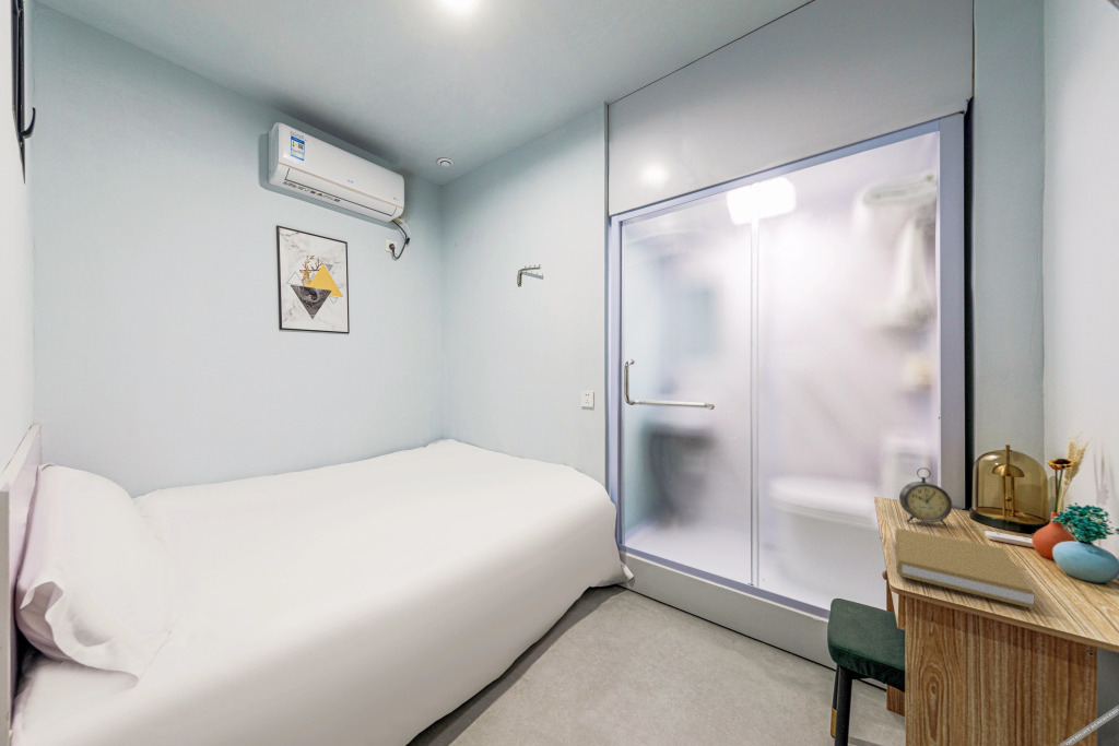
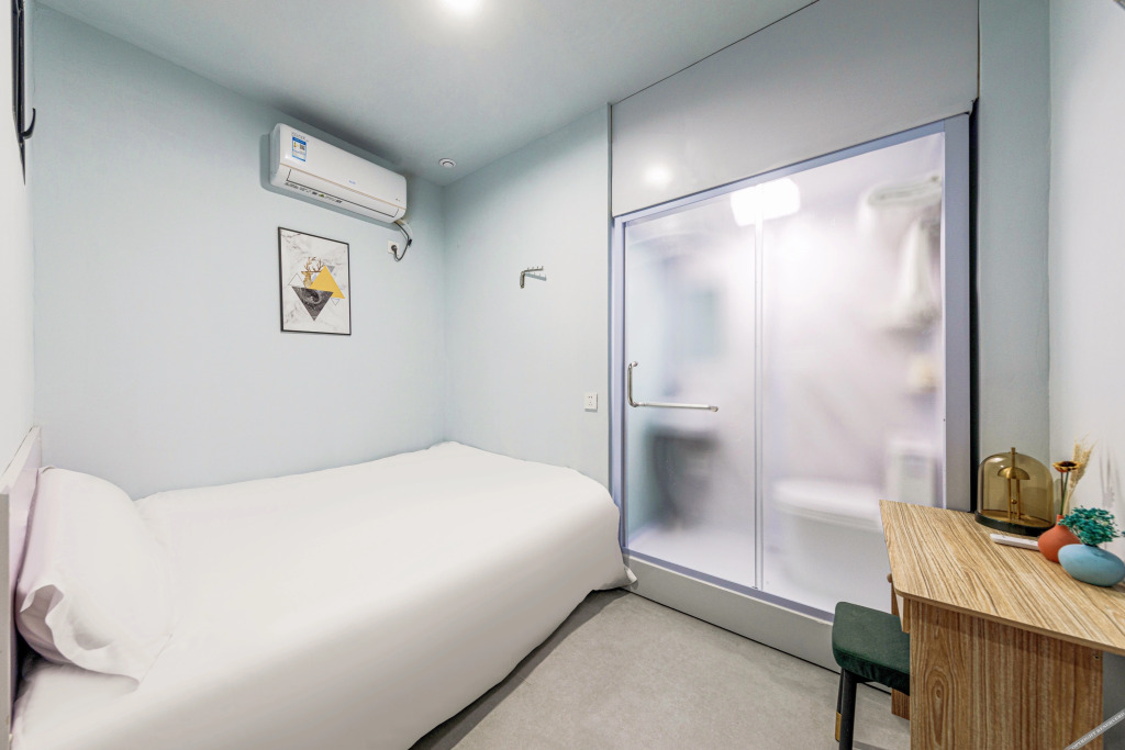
- alarm clock (923, 495)
- book (952, 560)
